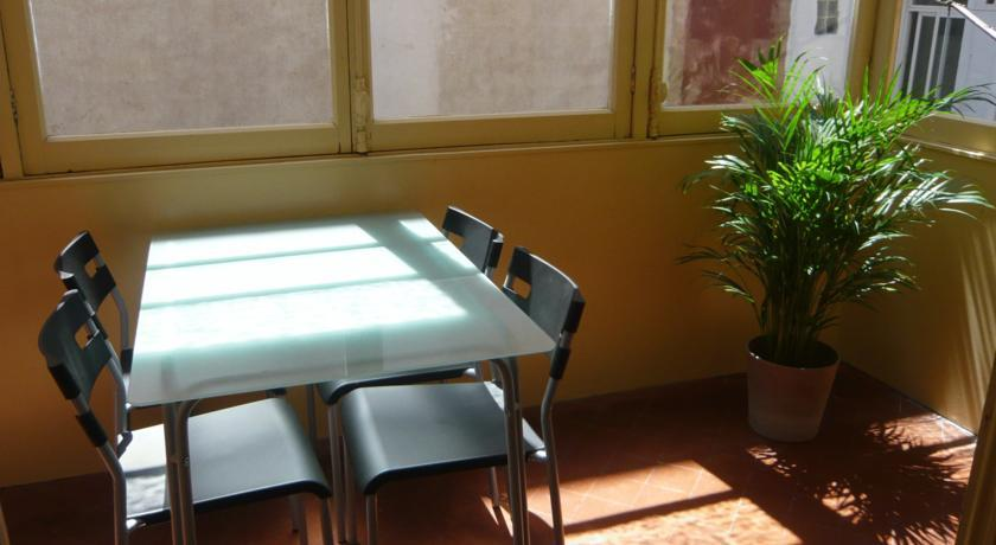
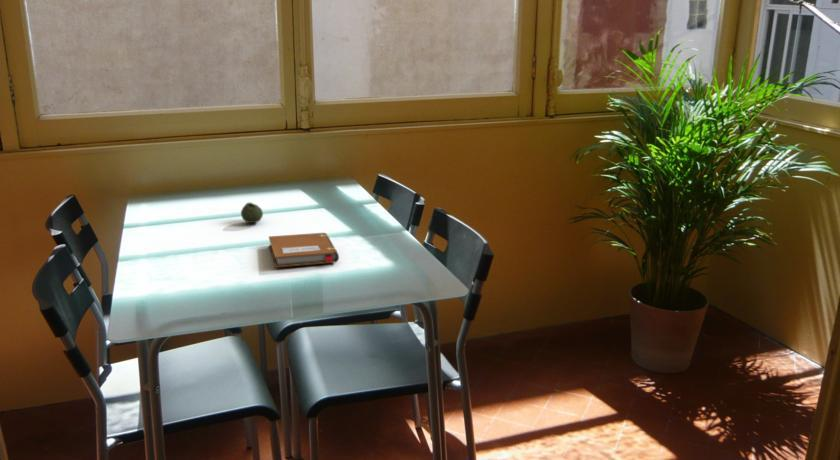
+ fruit (251, 212)
+ notebook (303, 249)
